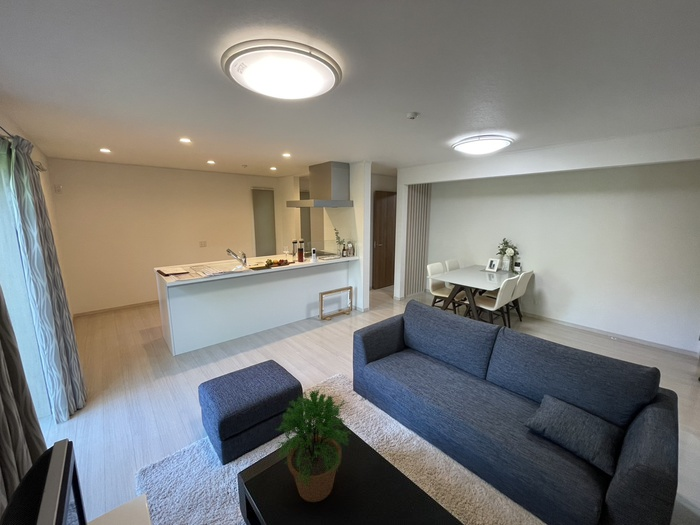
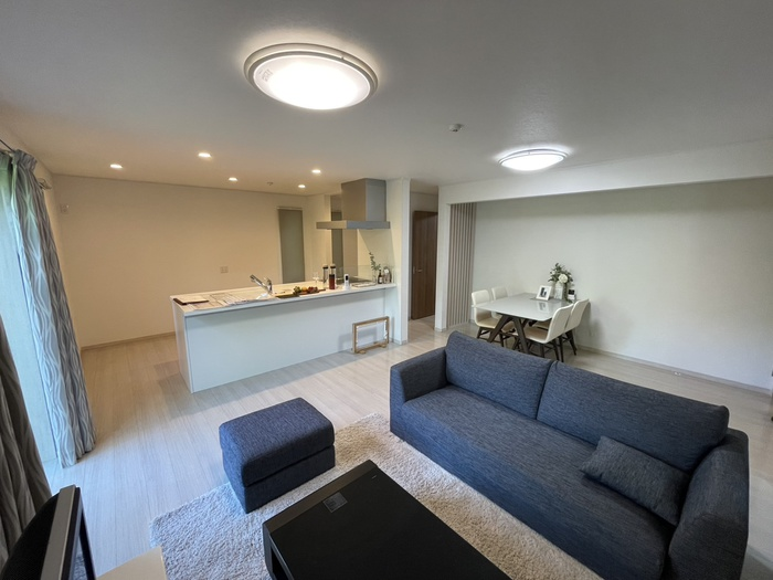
- potted plant (313, 442)
